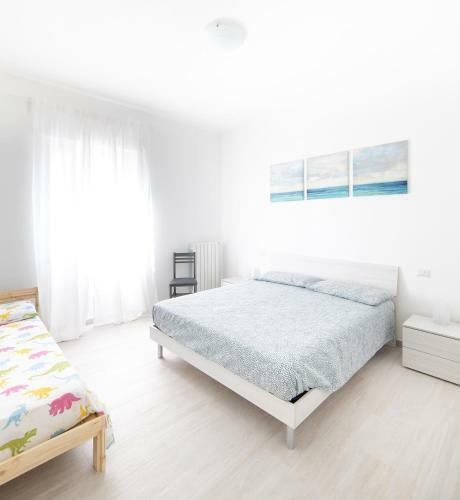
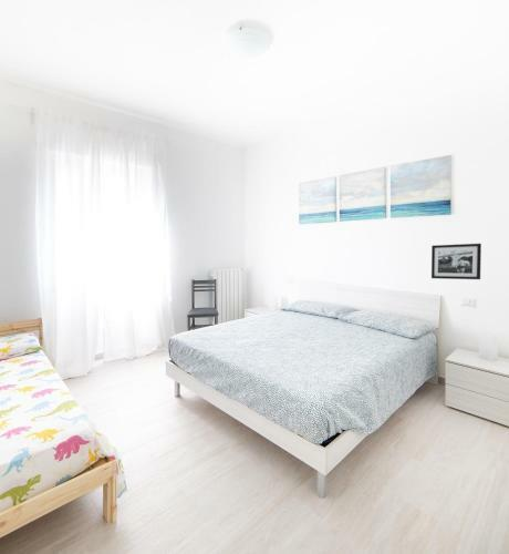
+ picture frame (455, 261)
